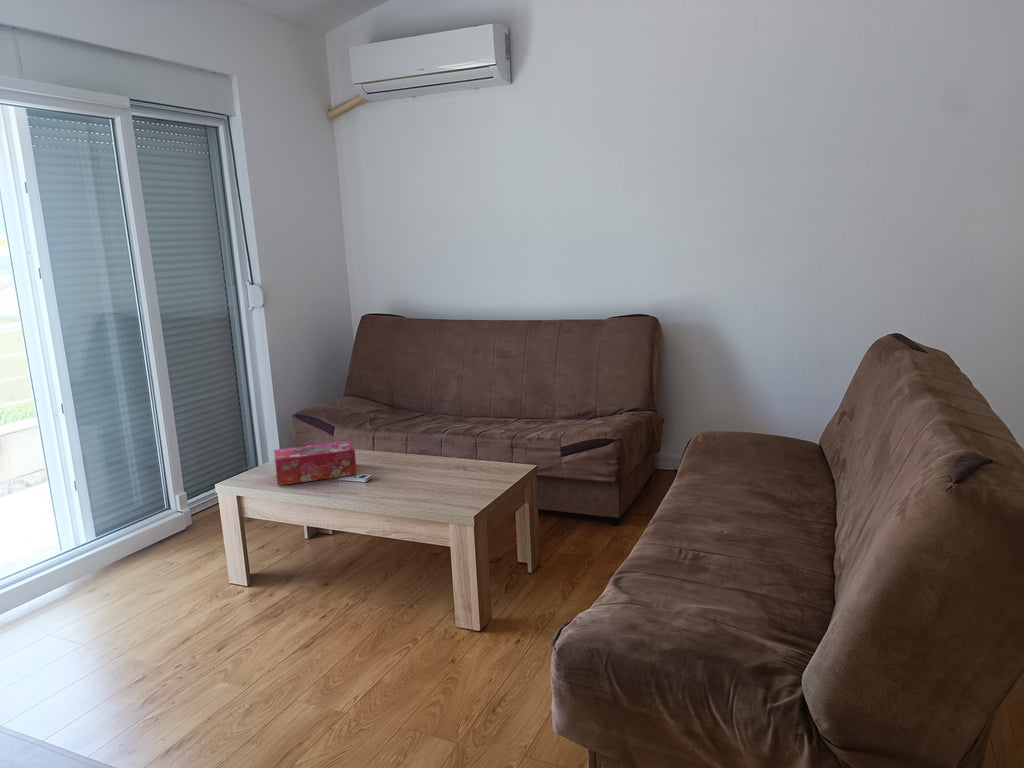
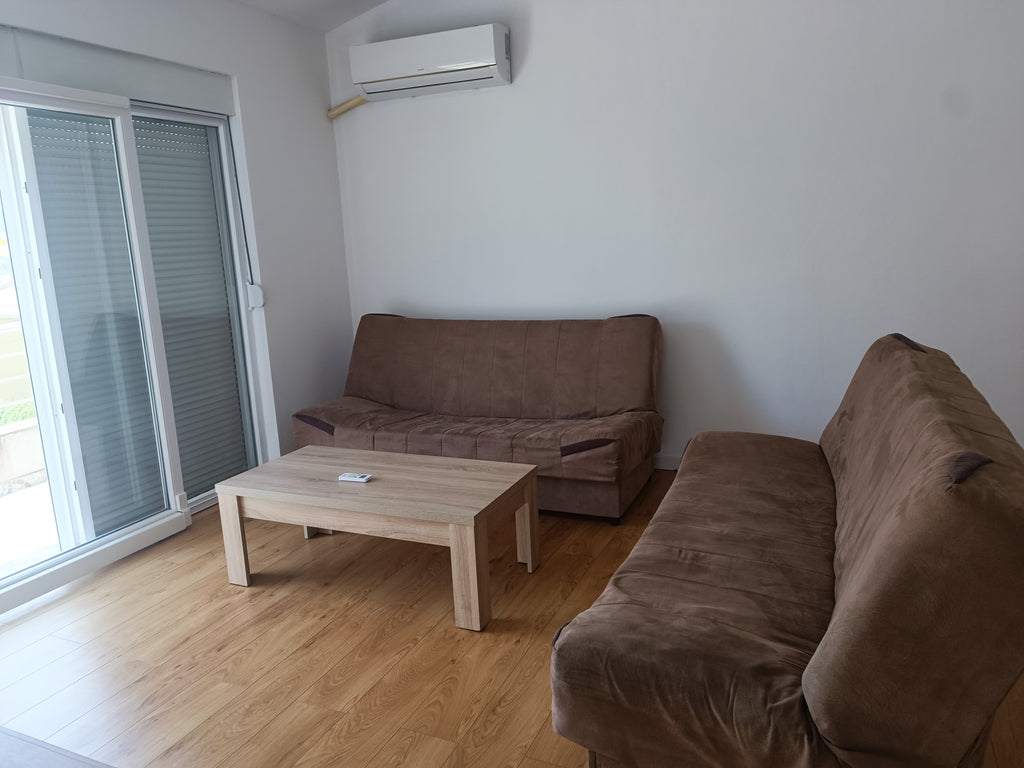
- tissue box (315, 462)
